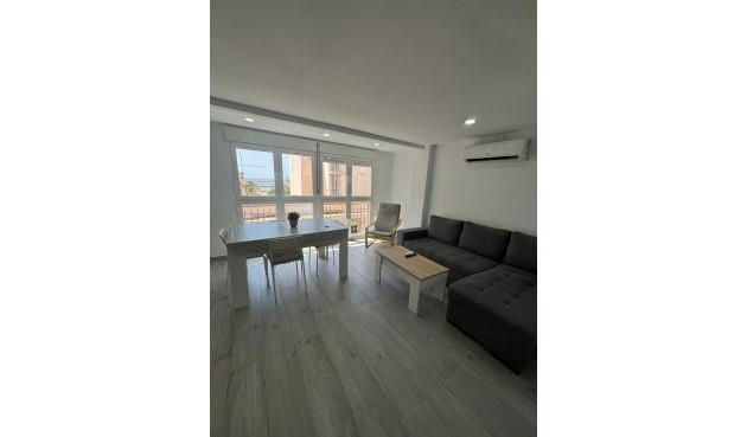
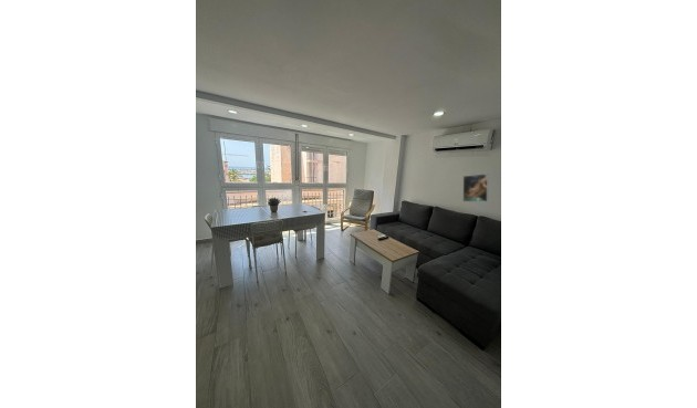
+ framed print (475, 188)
